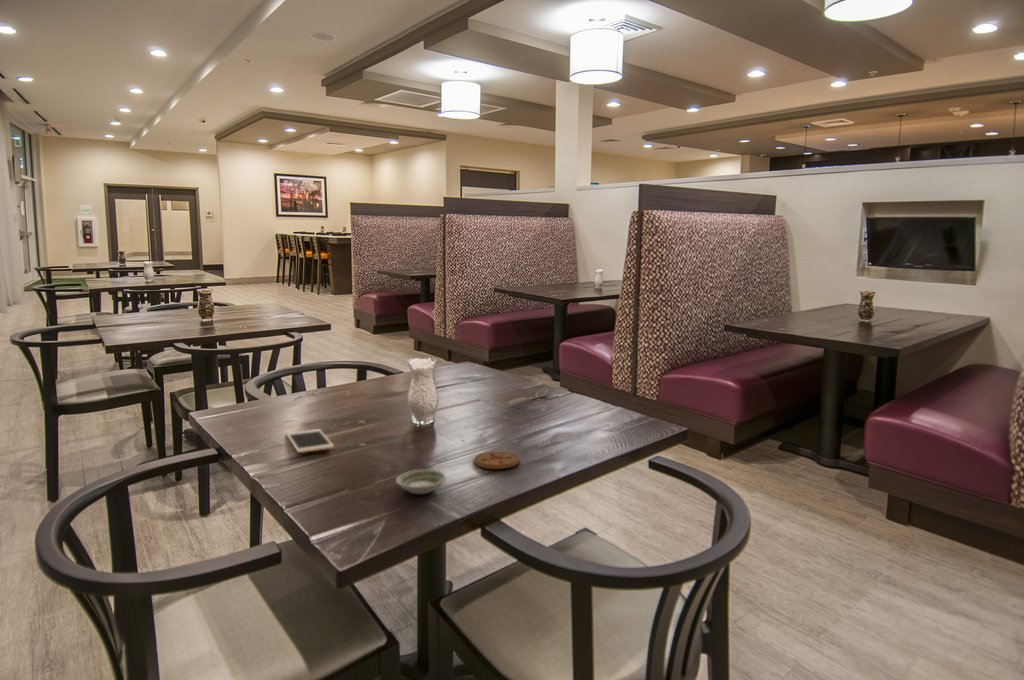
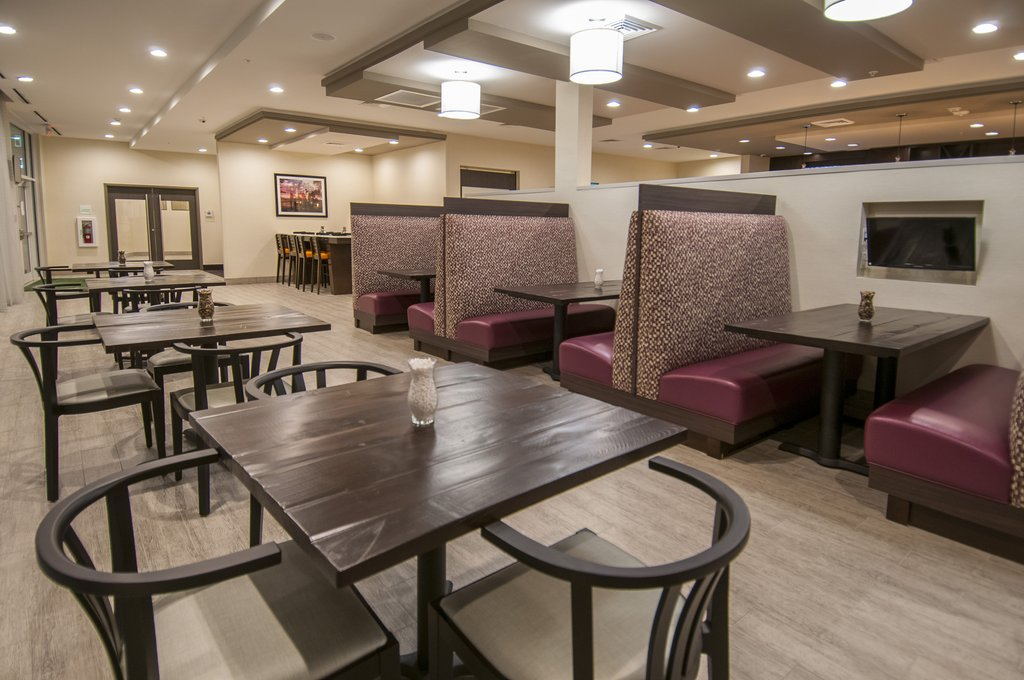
- coaster (496, 460)
- spoon (527, 398)
- saucer (421, 483)
- cell phone (309, 440)
